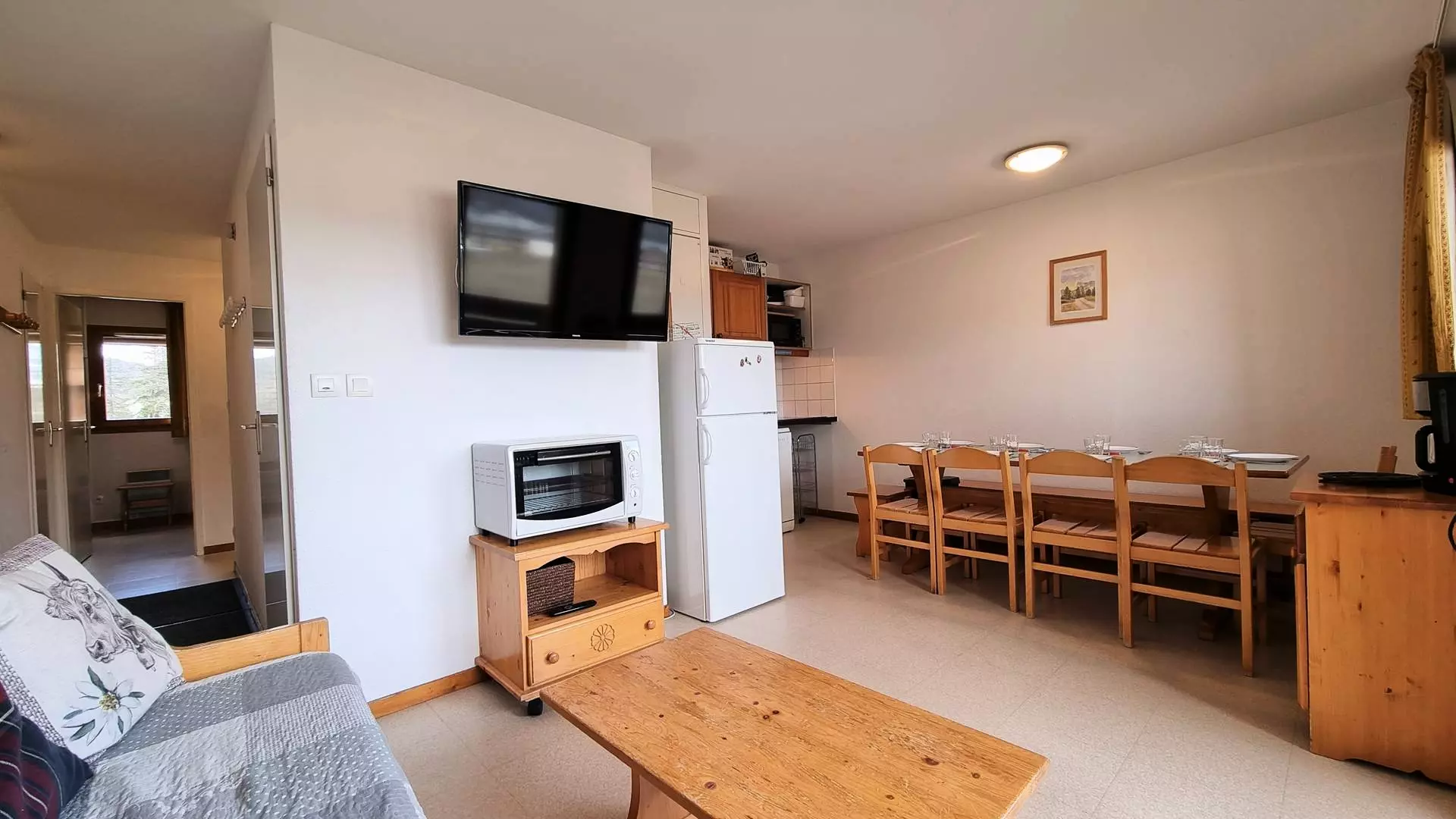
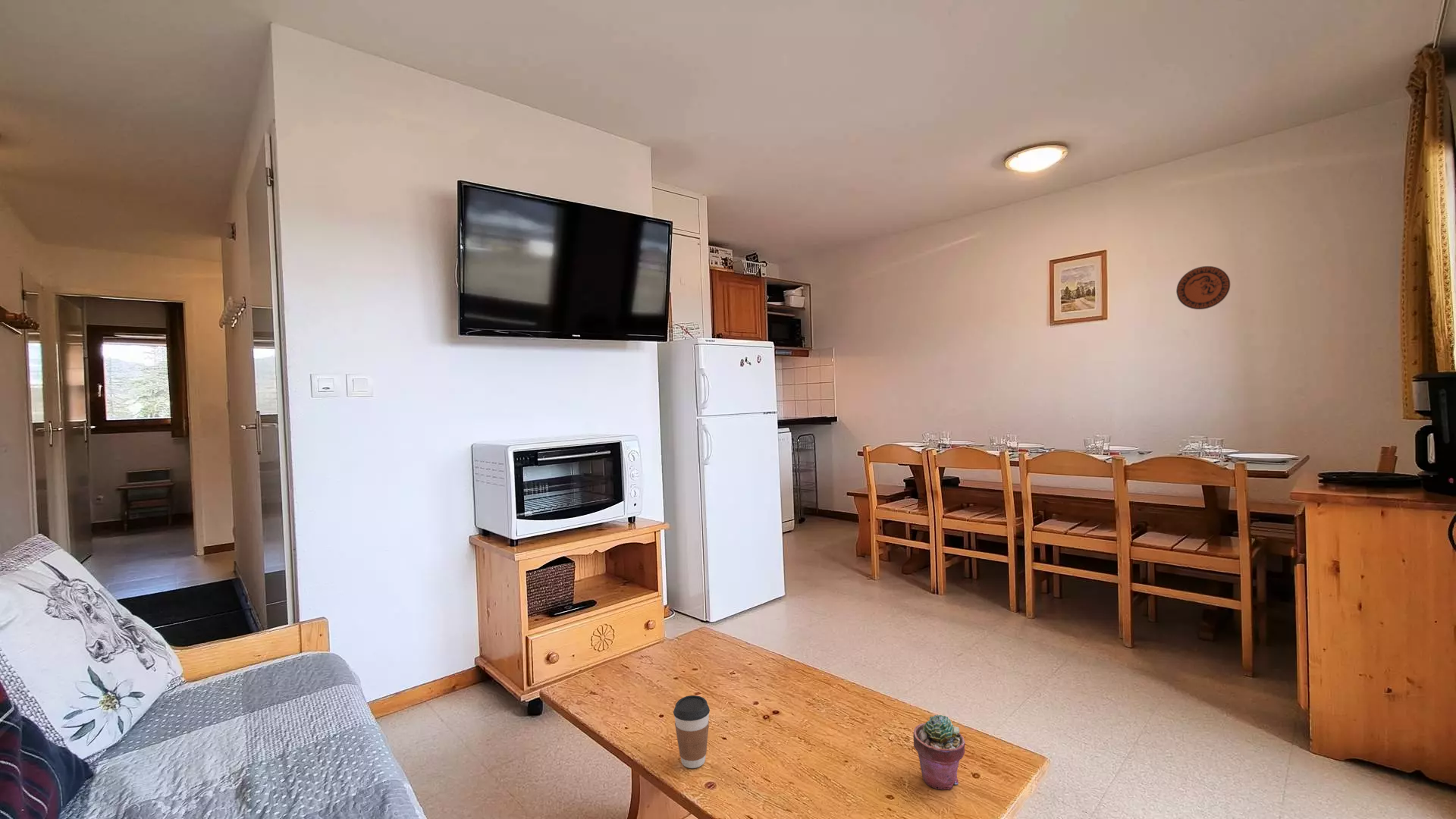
+ coffee cup (692, 732)
+ decorative plate (1203, 287)
+ potted succulent (939, 748)
